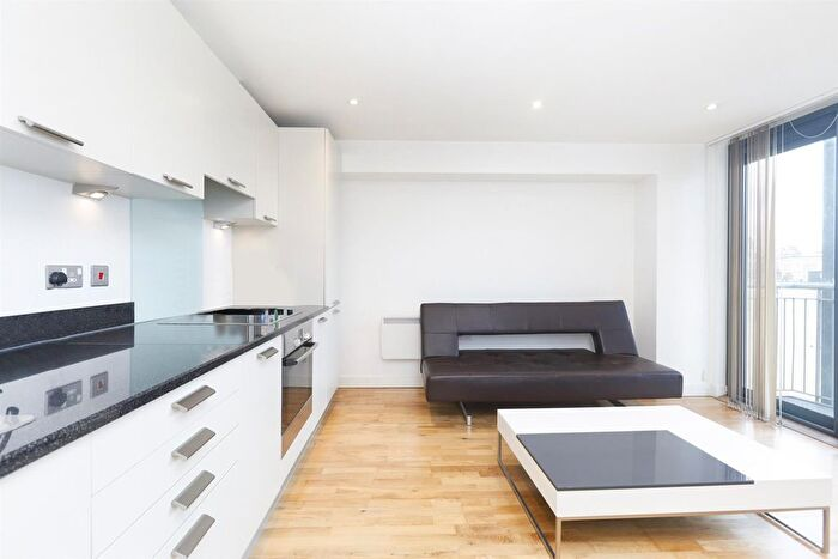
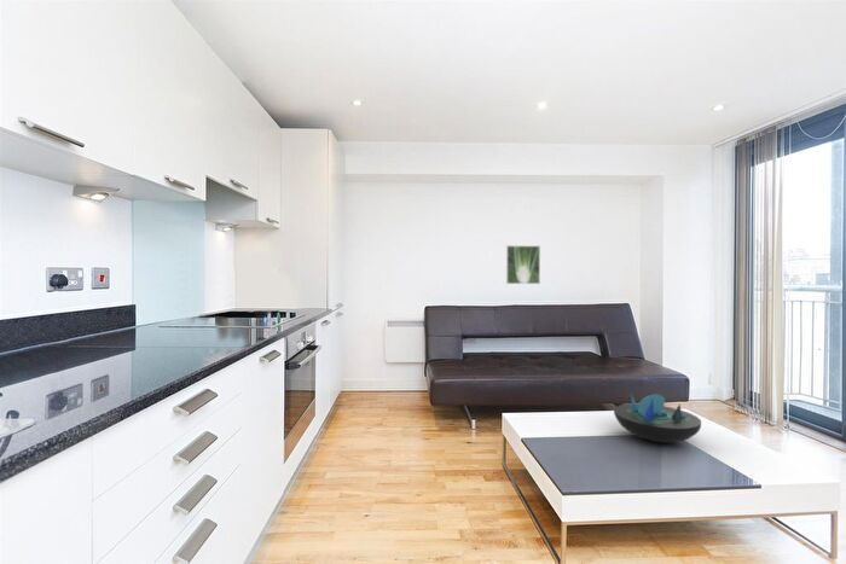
+ decorative bowl (655, 415)
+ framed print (522, 264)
